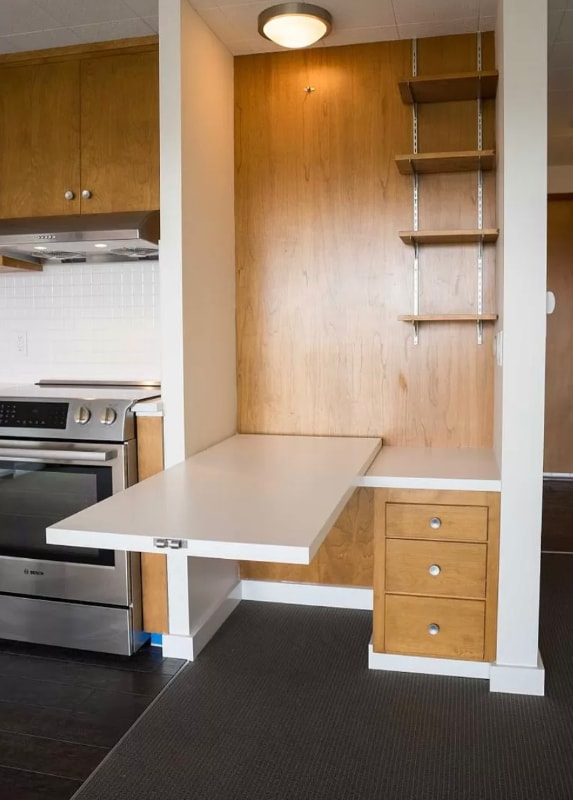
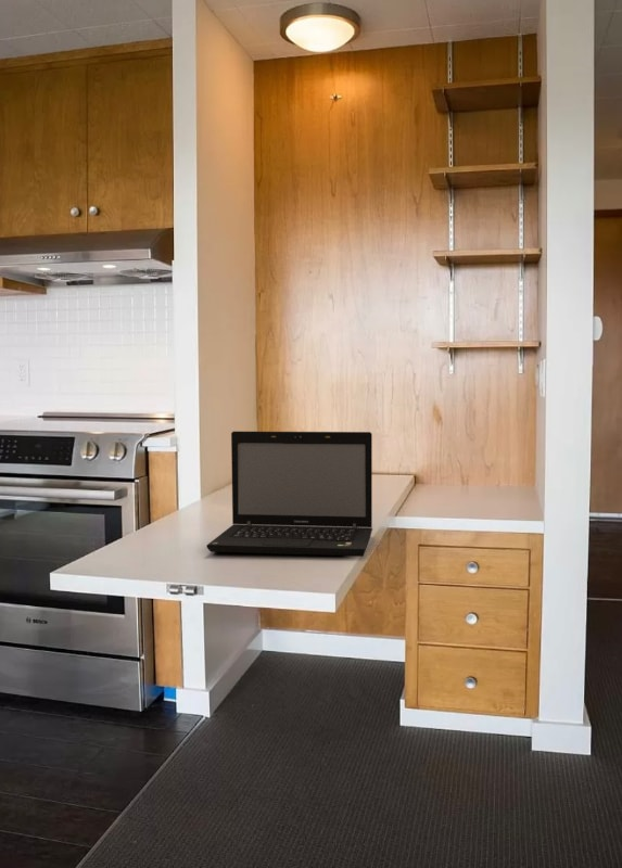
+ laptop (293, 490)
